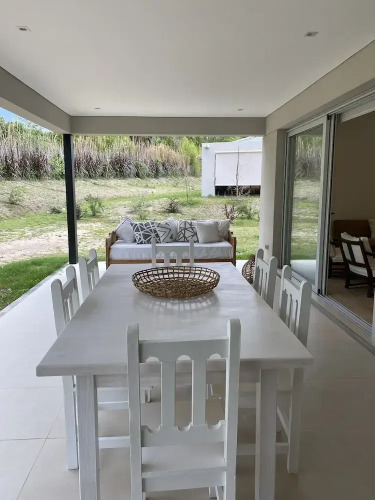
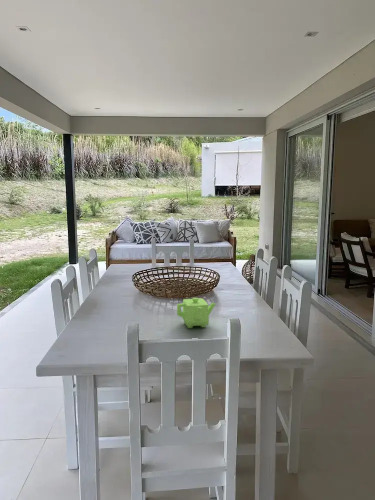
+ teapot (196, 311)
